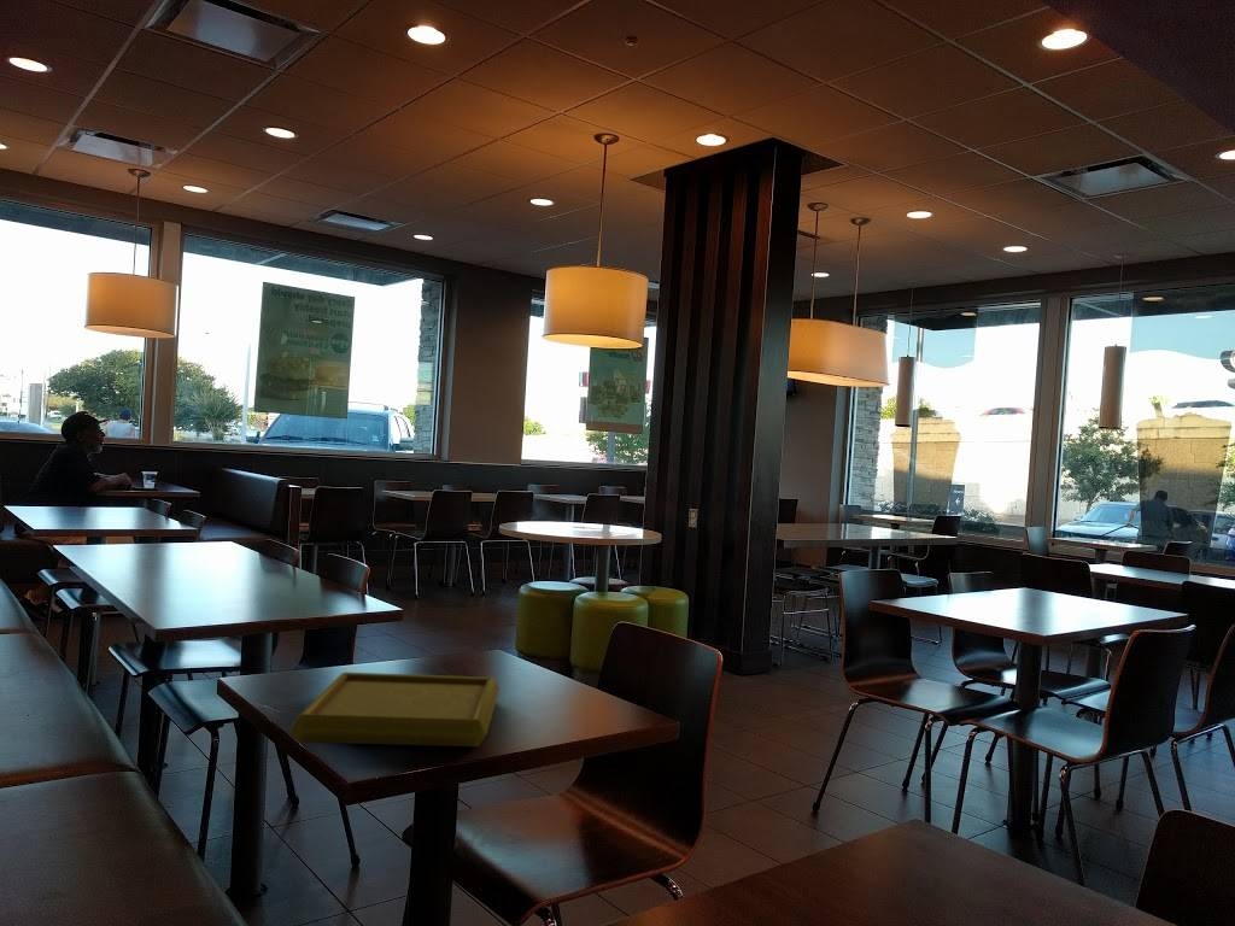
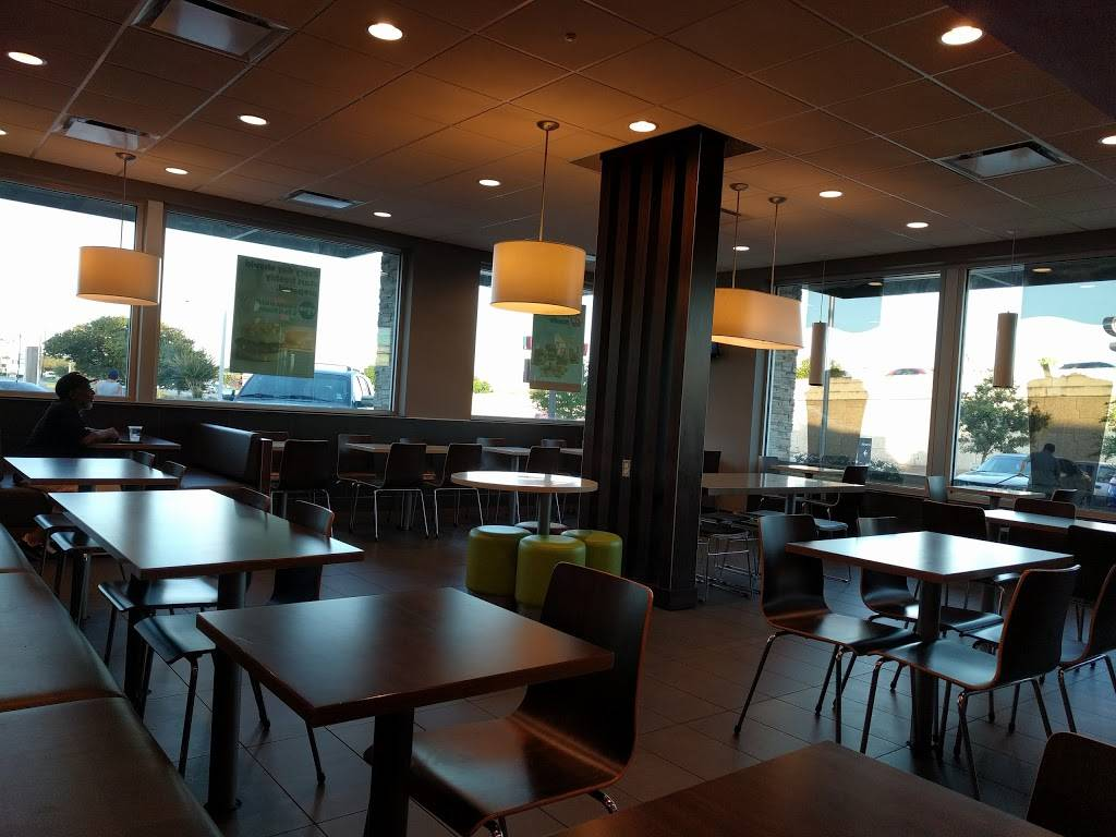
- serving tray (405, 707)
